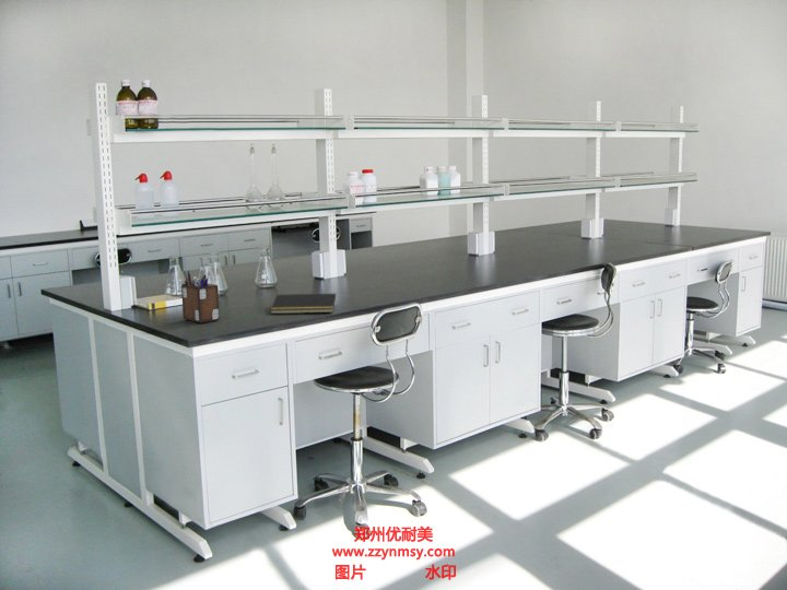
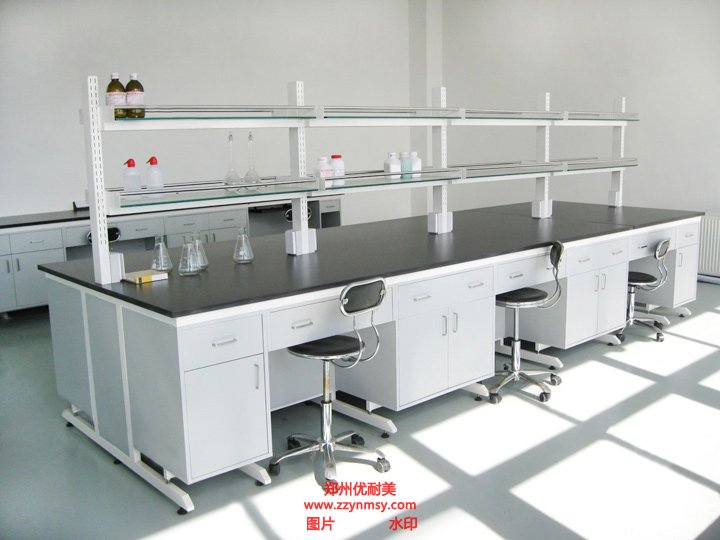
- notepad (304, 303)
- desk organizer (200, 295)
